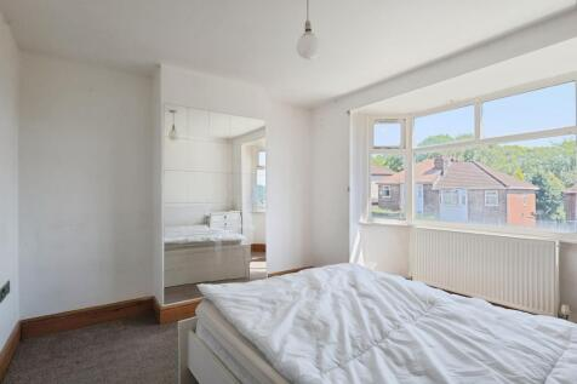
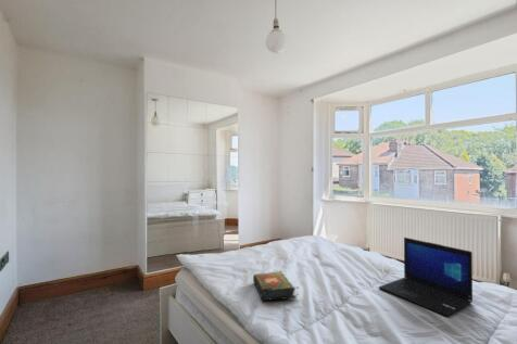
+ book (273, 285)
+ laptop (423, 271)
